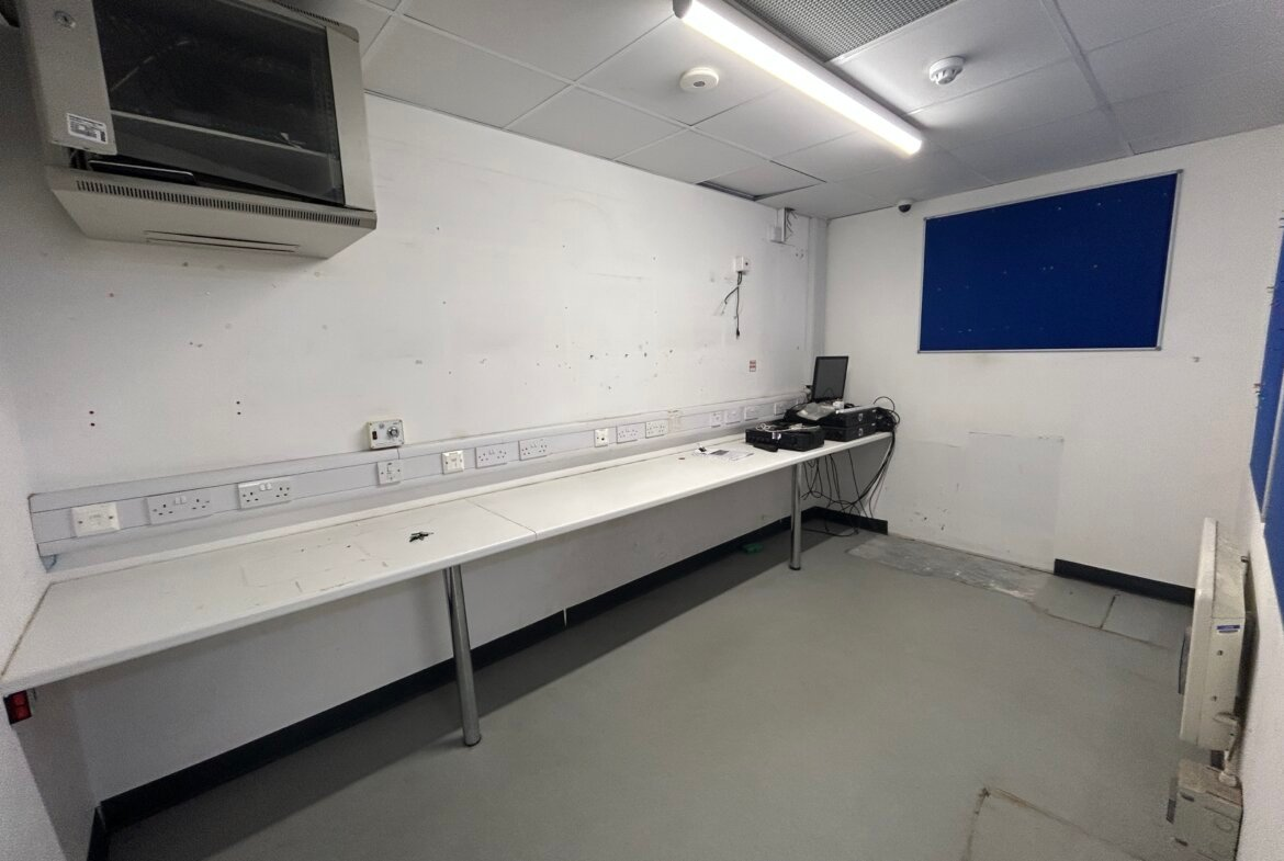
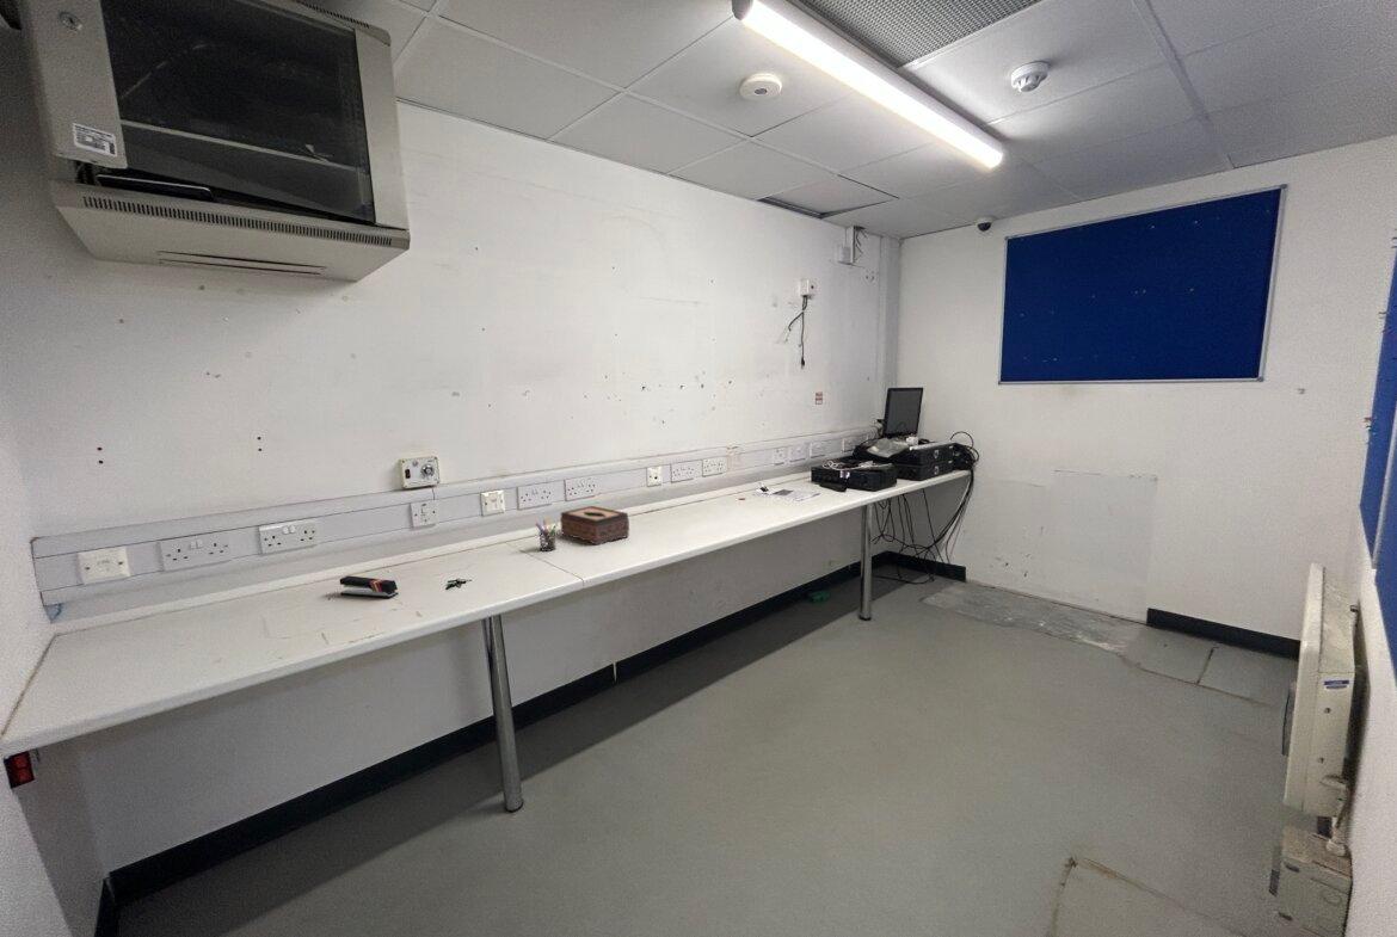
+ tissue box (593, 524)
+ stapler (368, 586)
+ pen holder (548, 532)
